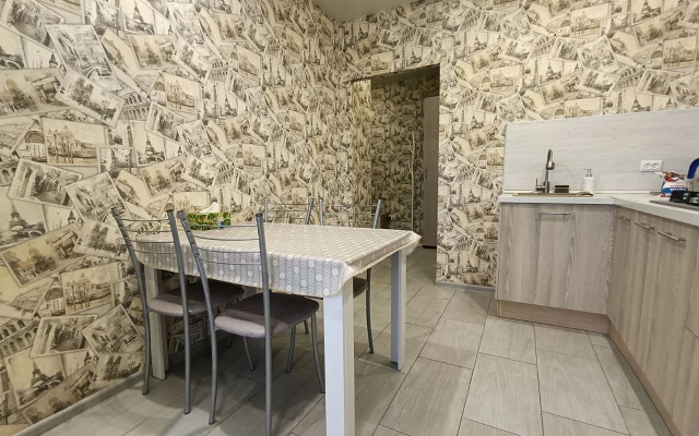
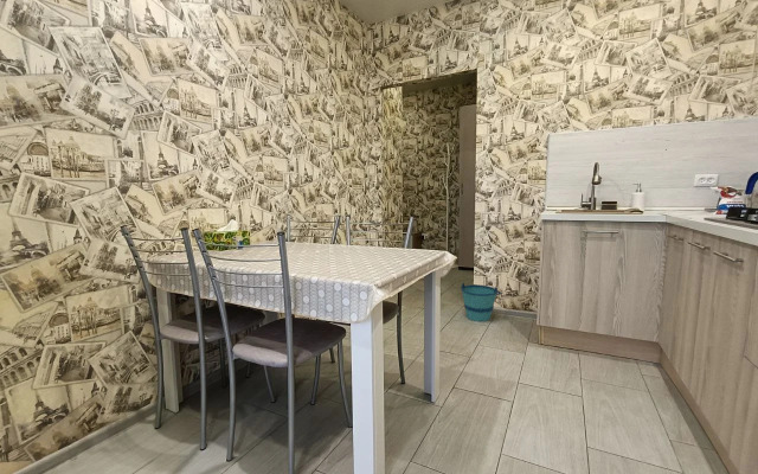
+ bucket (478, 300)
